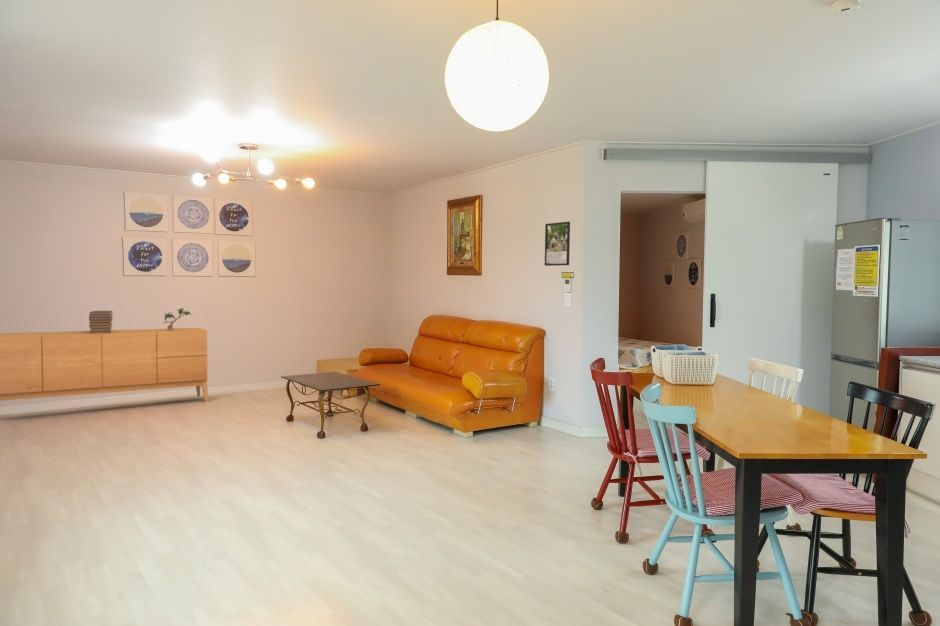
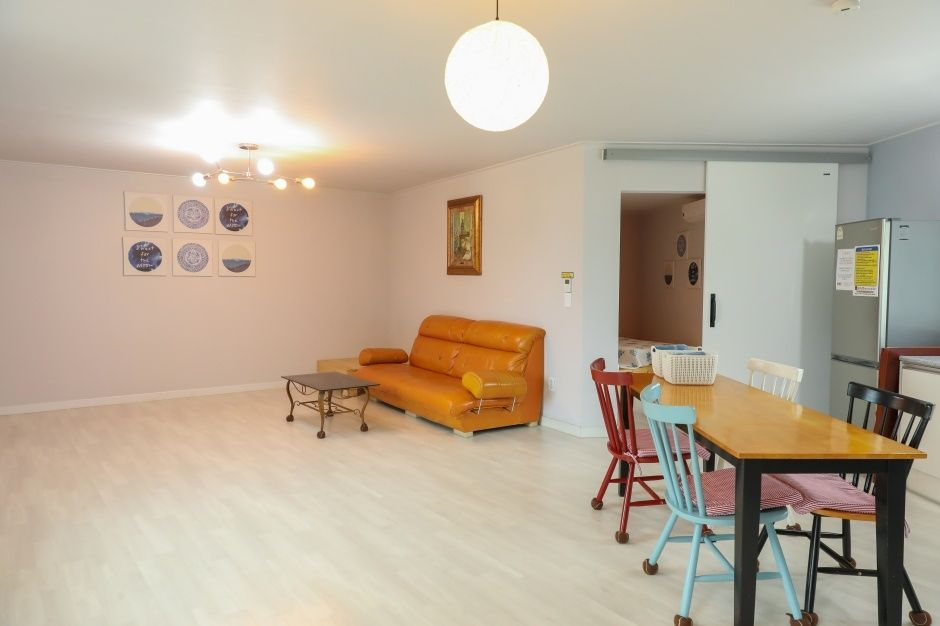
- book stack (101, 321)
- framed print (557, 244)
- potted plant (178, 318)
- sideboard (100, 370)
